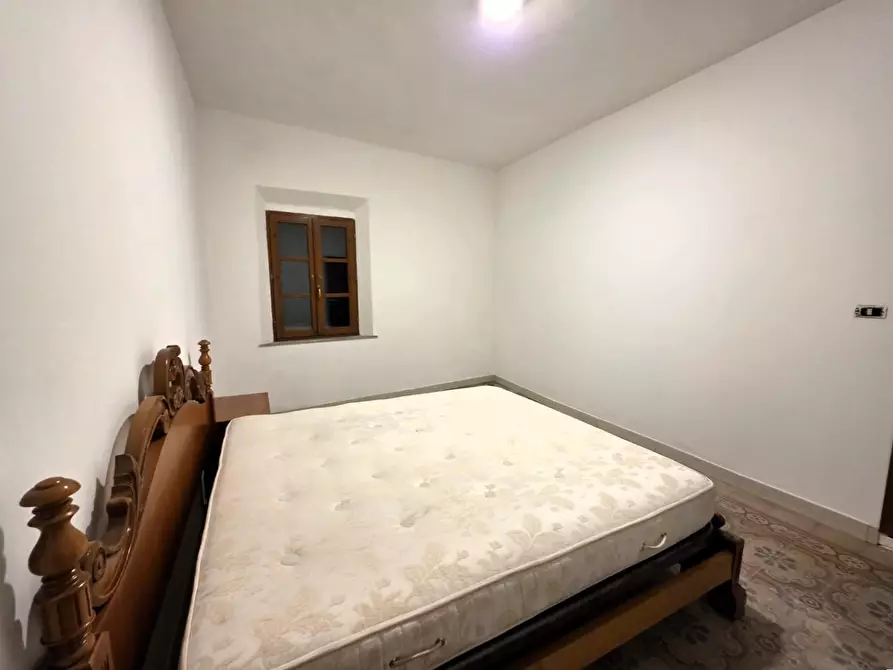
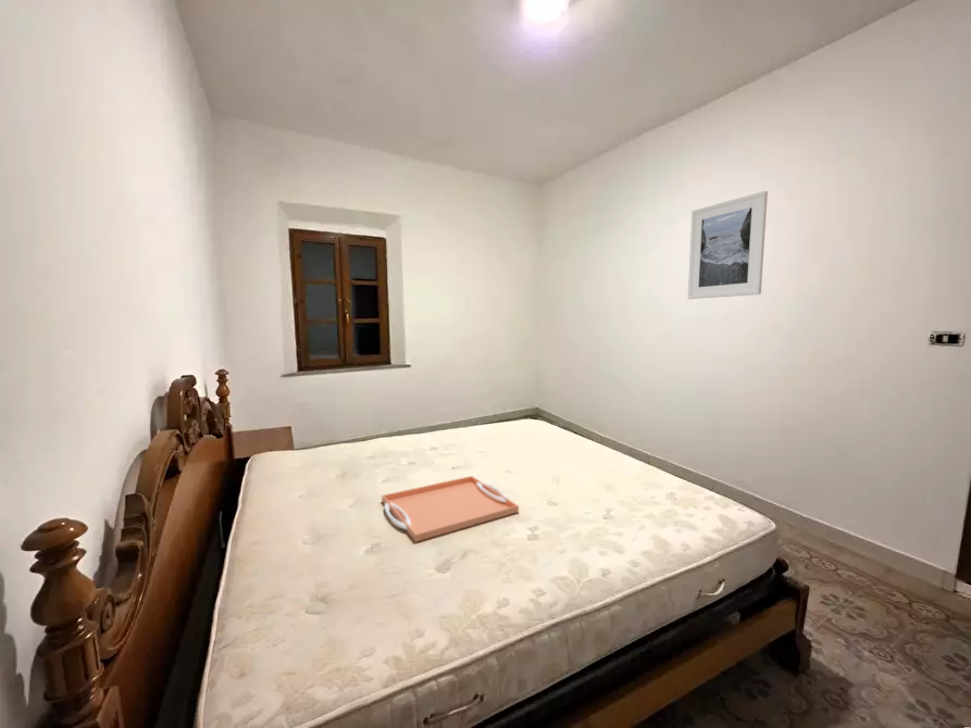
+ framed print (724, 249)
+ serving tray (448, 503)
